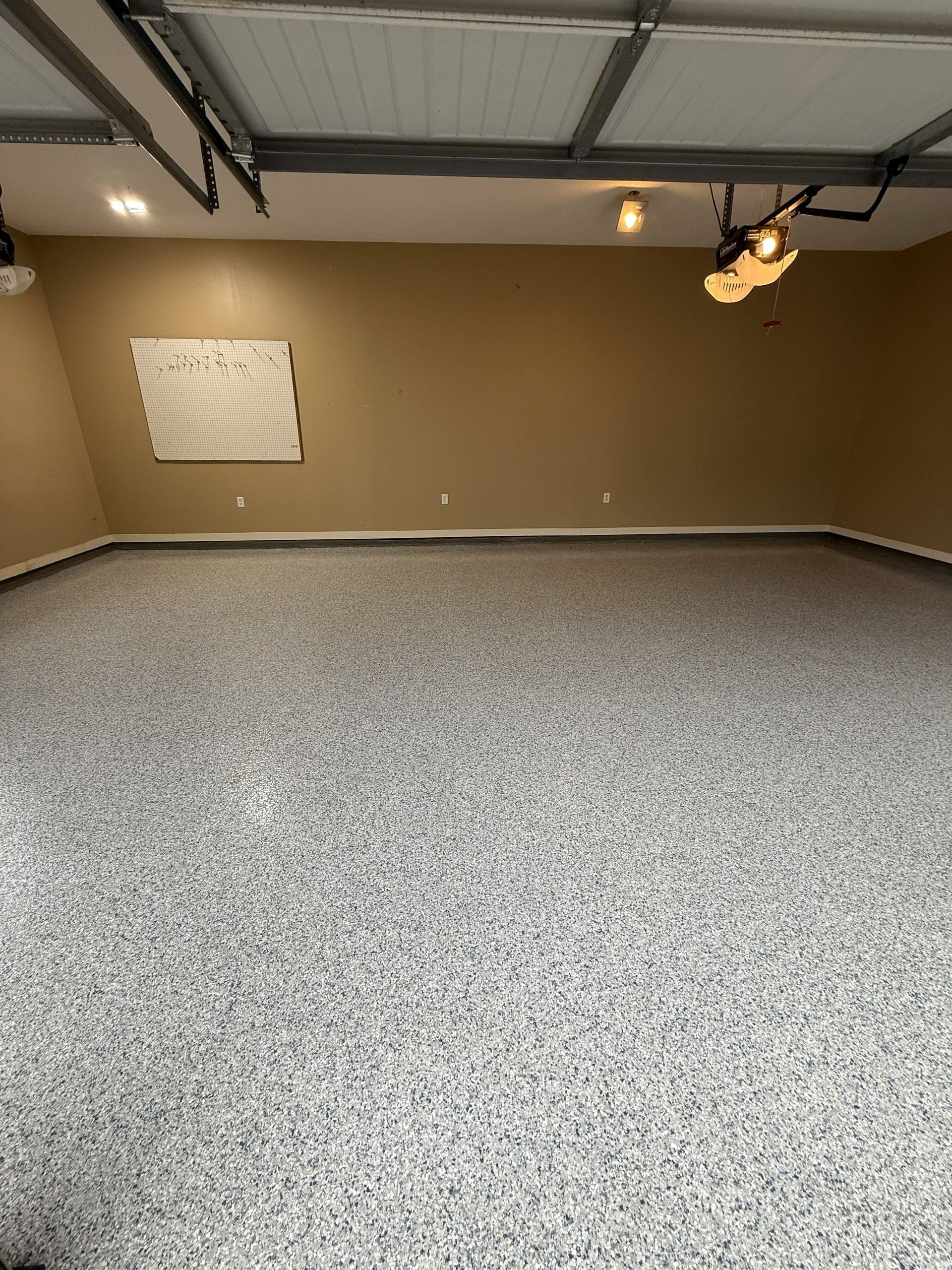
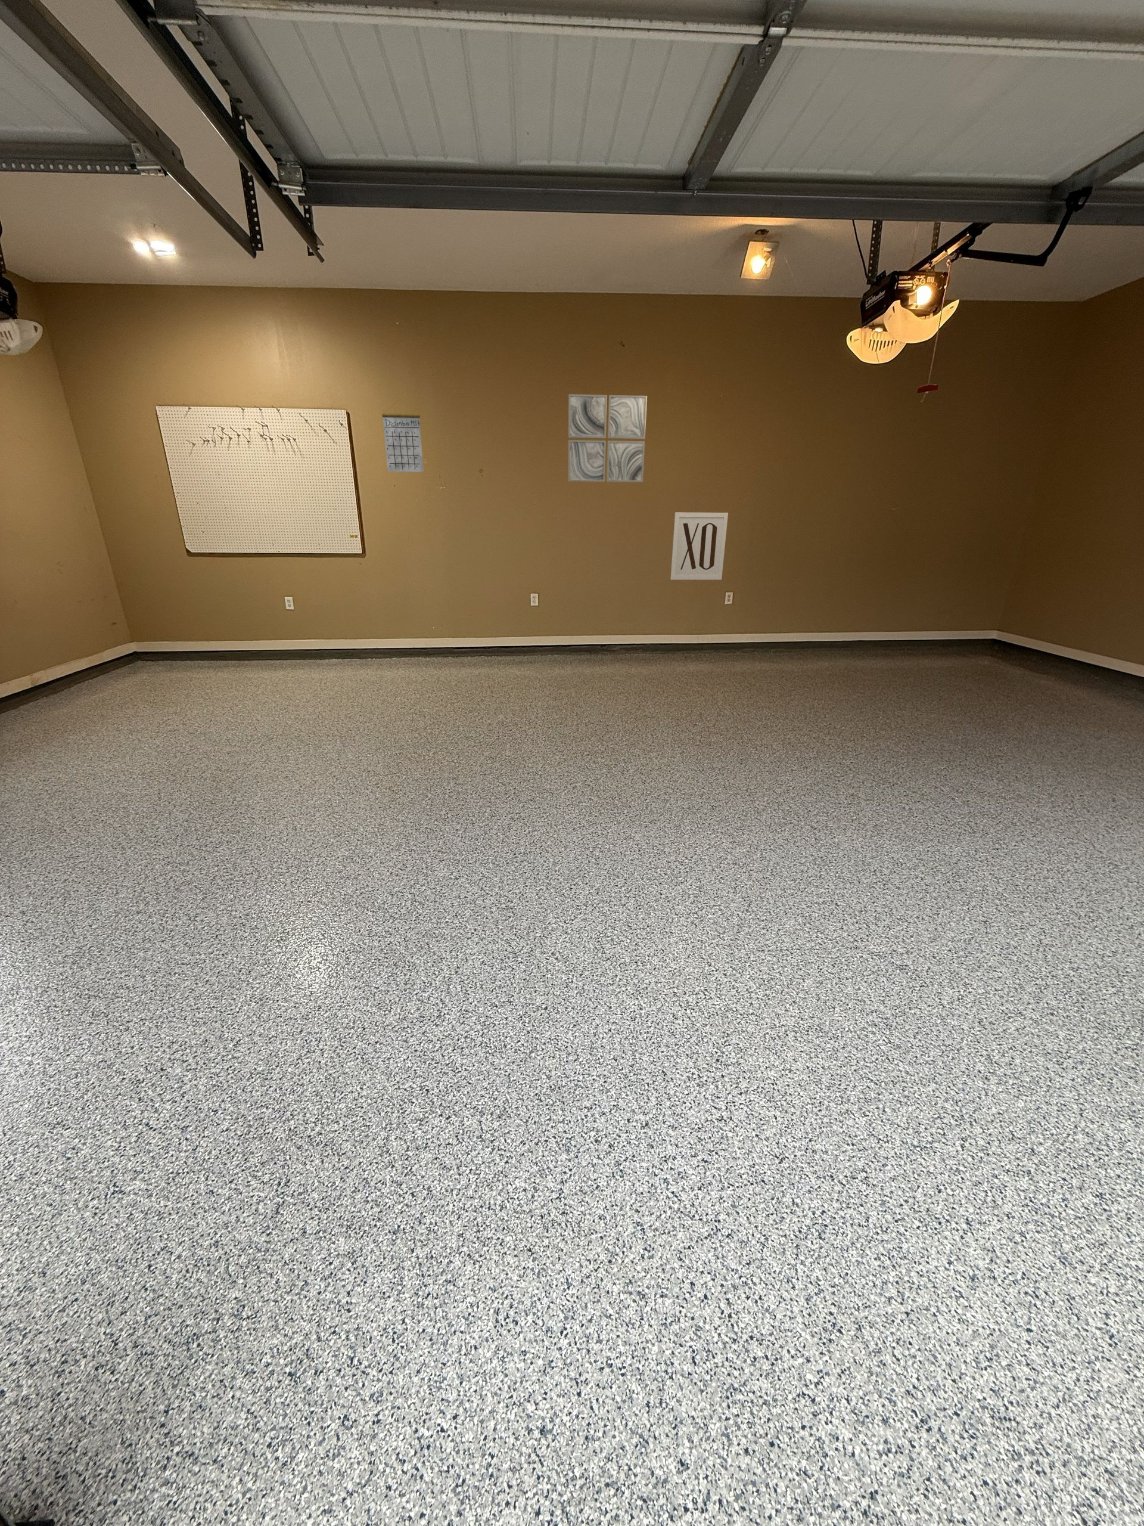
+ wall art (698, 547)
+ wall art (606, 441)
+ calendar (403, 436)
